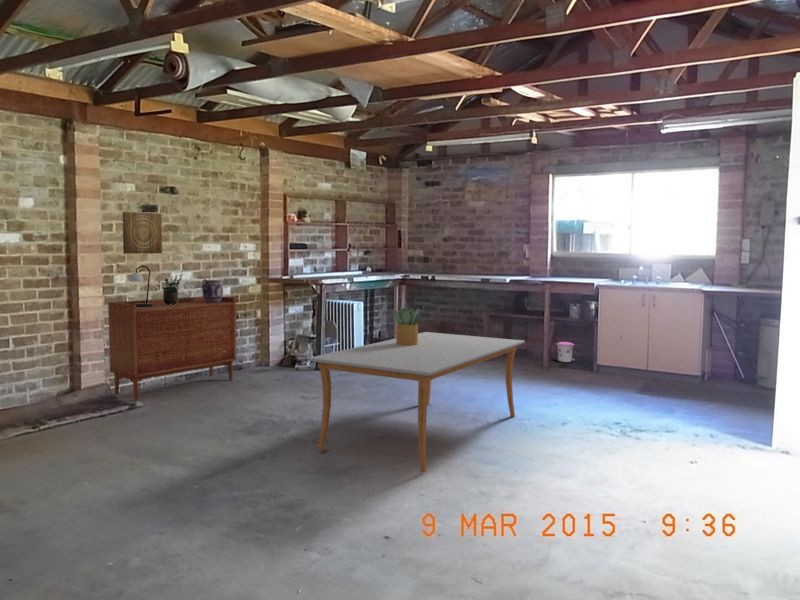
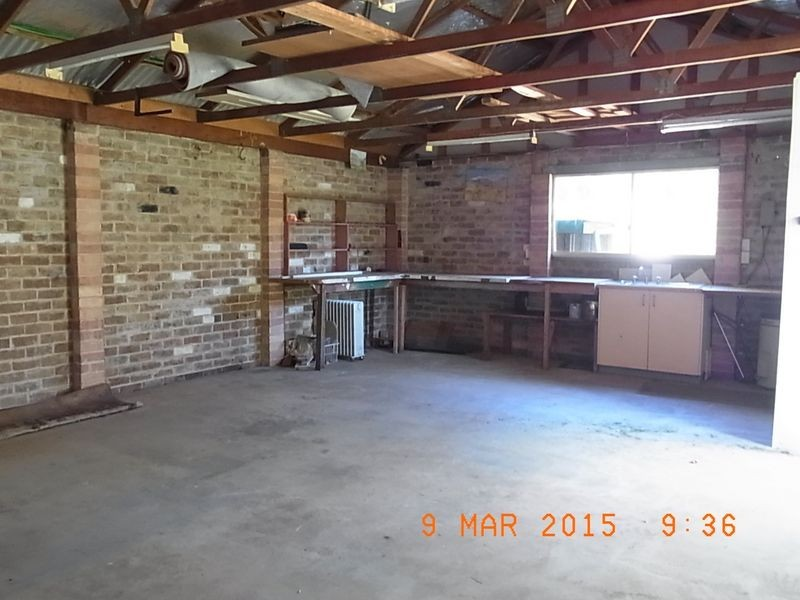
- dining table (426, 390)
- wall art (142, 233)
- potted plant (172, 287)
- pitcher (211, 290)
- potted plant (405, 325)
- trash can (565, 351)
- sideboard (176, 343)
- table lamp (141, 280)
